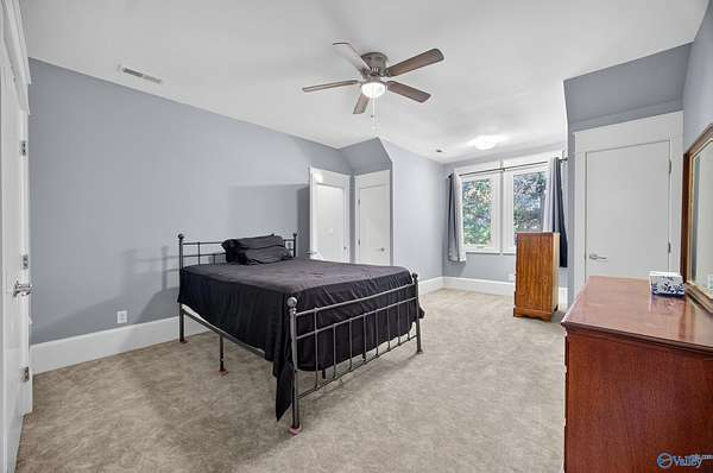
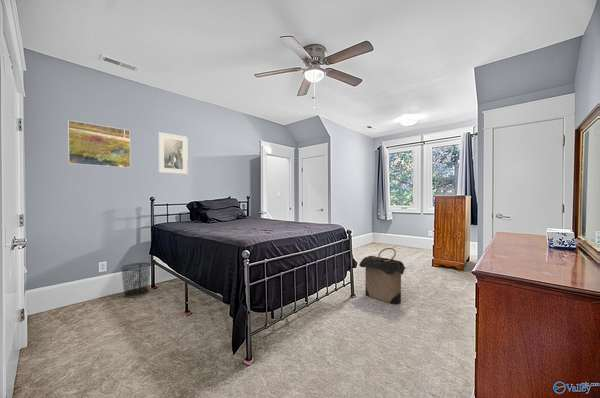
+ laundry hamper (381, 272)
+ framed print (101, 145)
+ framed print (173, 154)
+ waste bin (136, 279)
